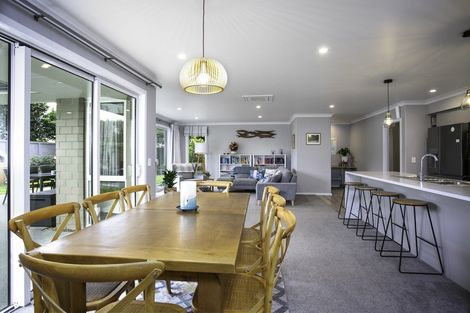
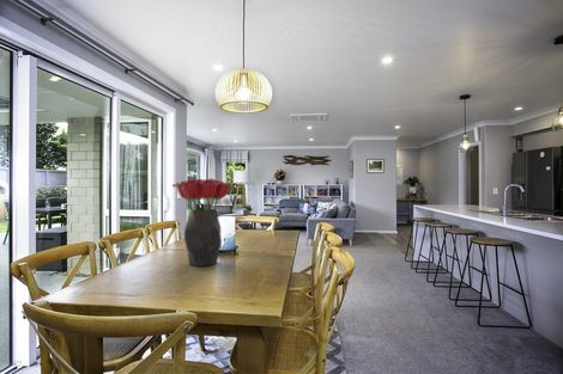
+ bouquet (202, 220)
